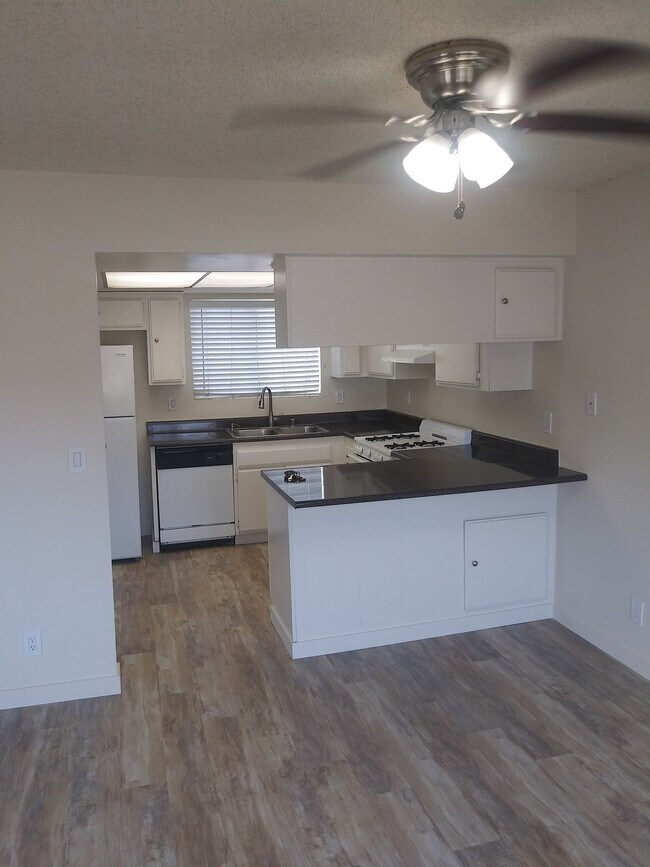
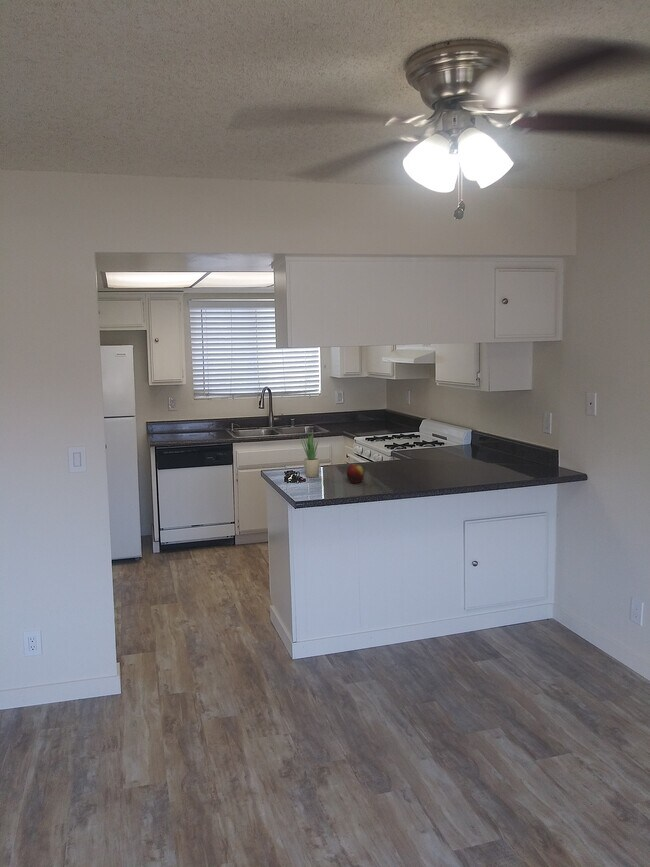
+ apple (355, 473)
+ potted plant (310, 452)
